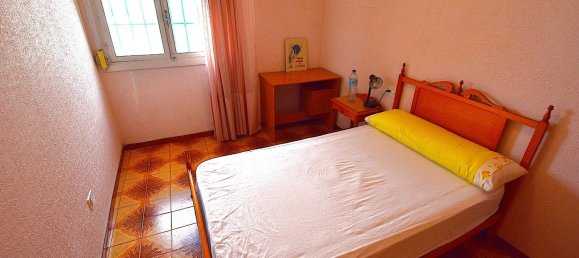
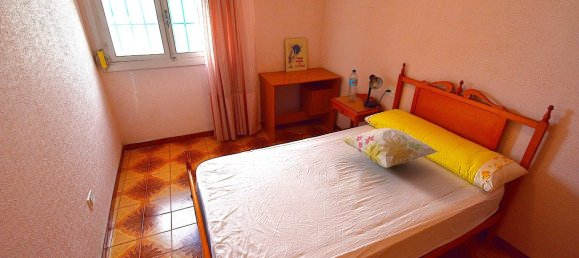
+ decorative pillow (387, 145)
